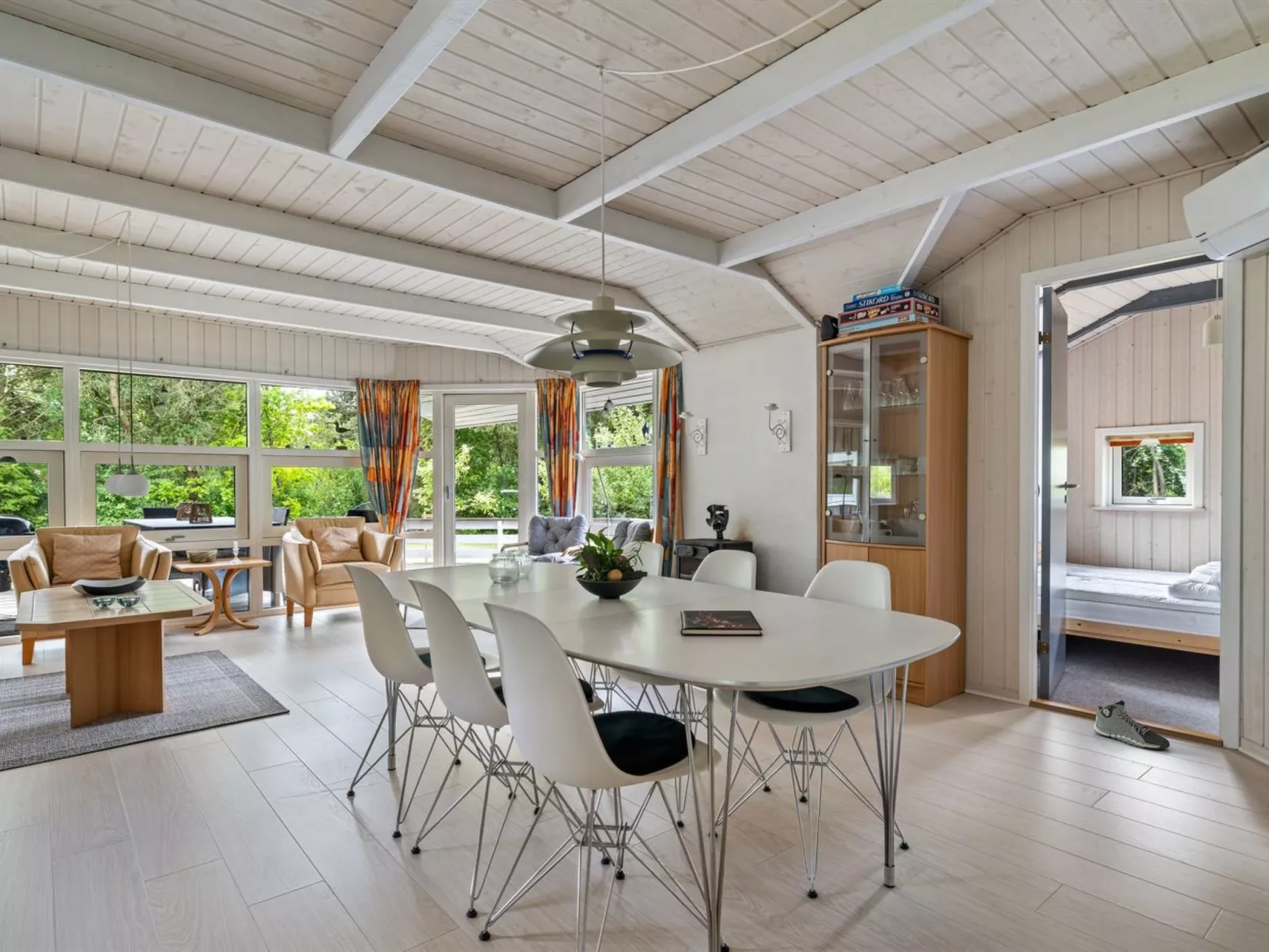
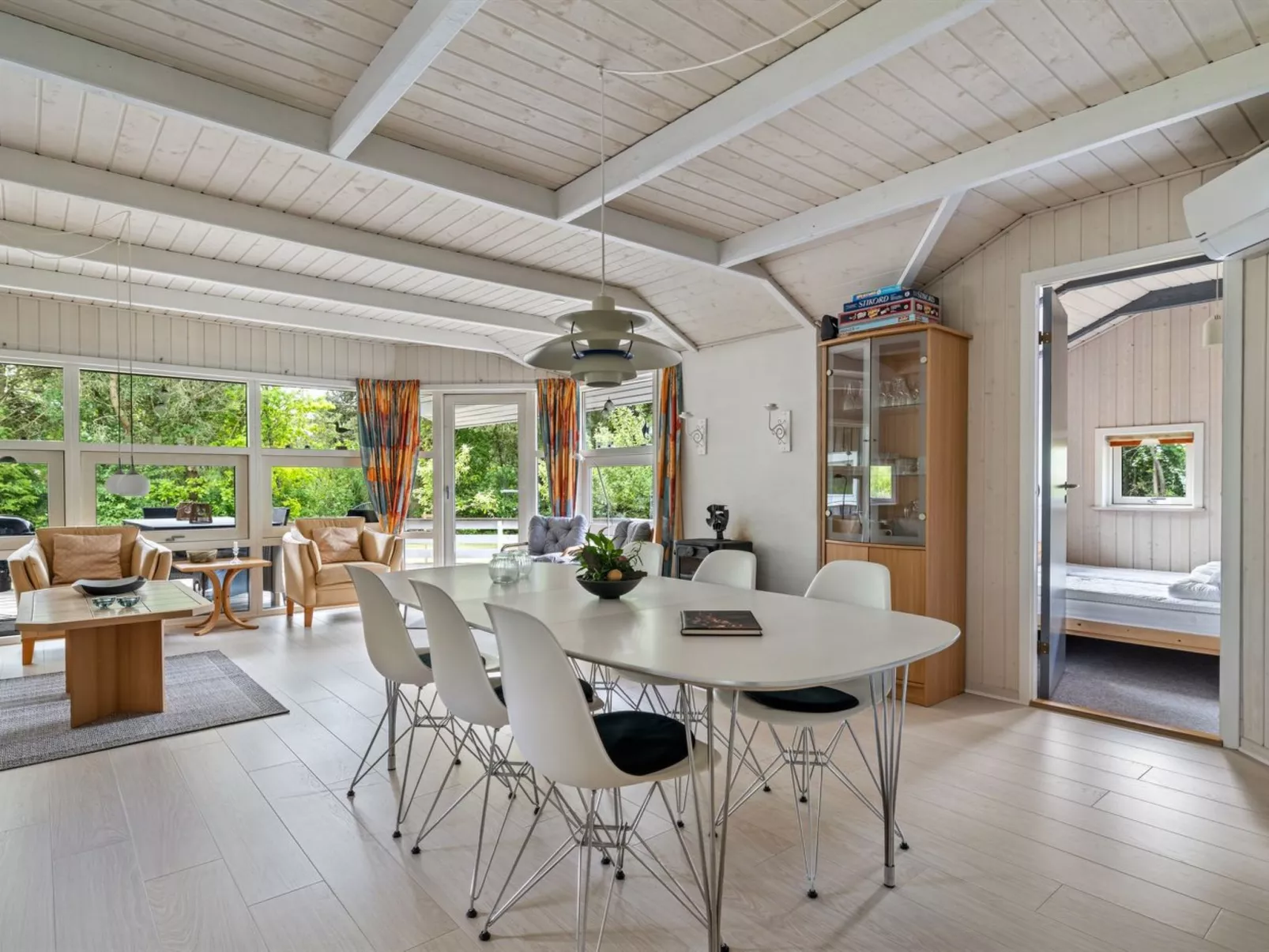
- sneaker (1129, 722)
